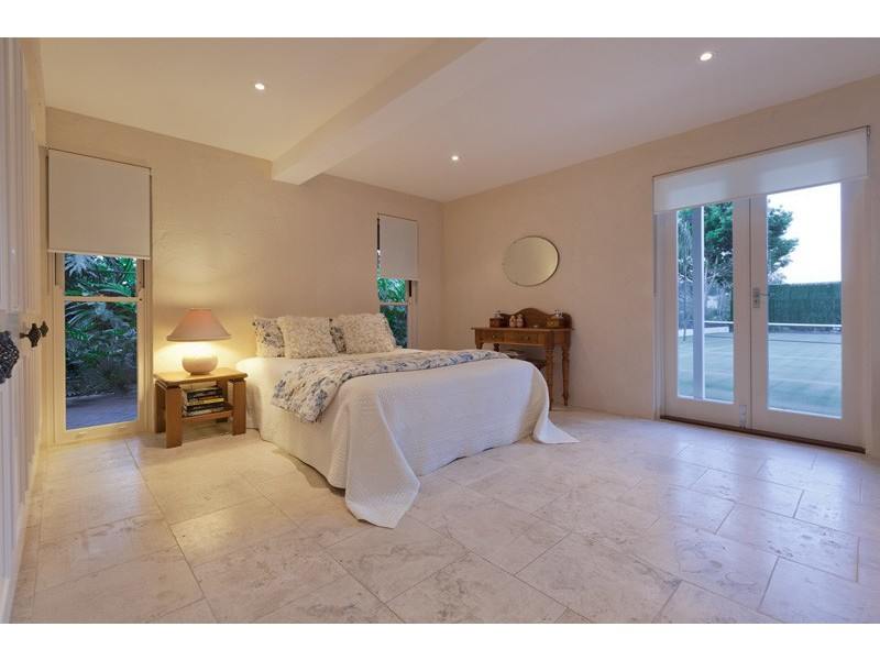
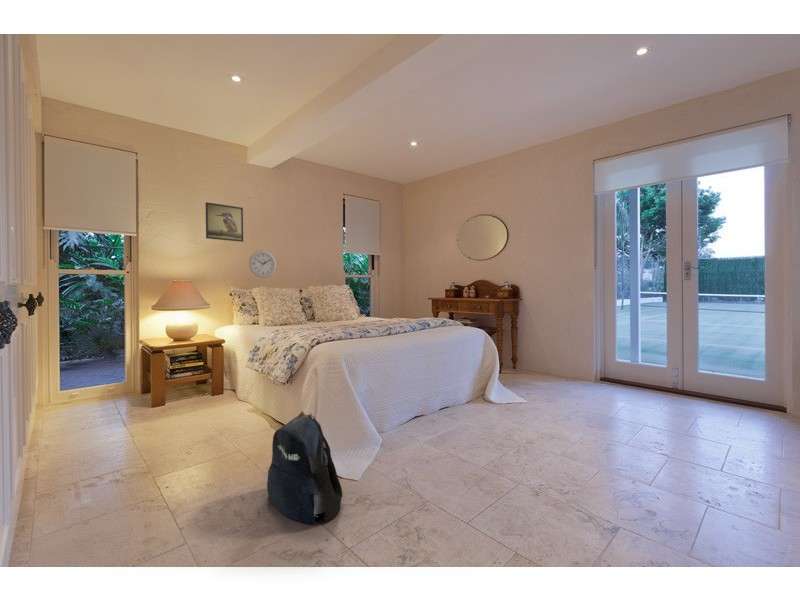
+ wall clock (263, 264)
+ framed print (225, 222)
+ backpack (303, 458)
